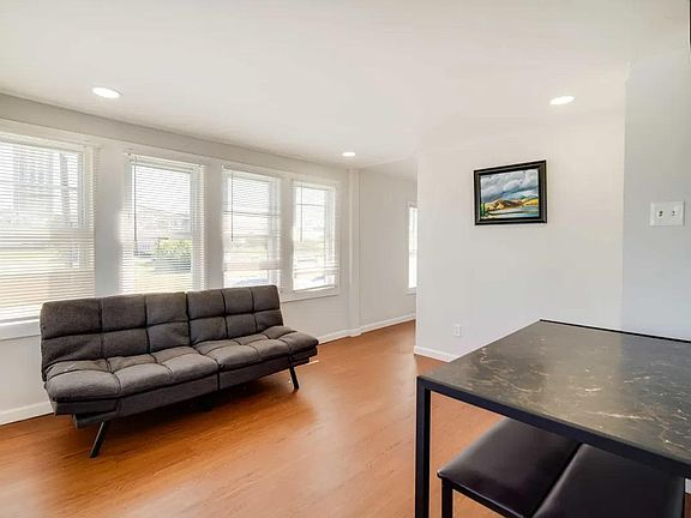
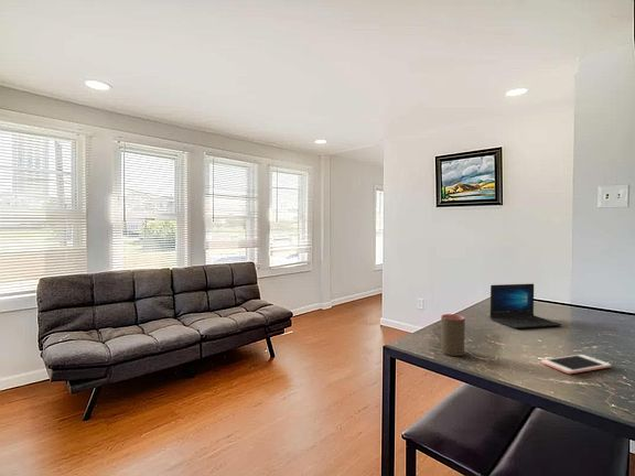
+ laptop (524, 304)
+ cell phone (575, 364)
+ cup (452, 334)
